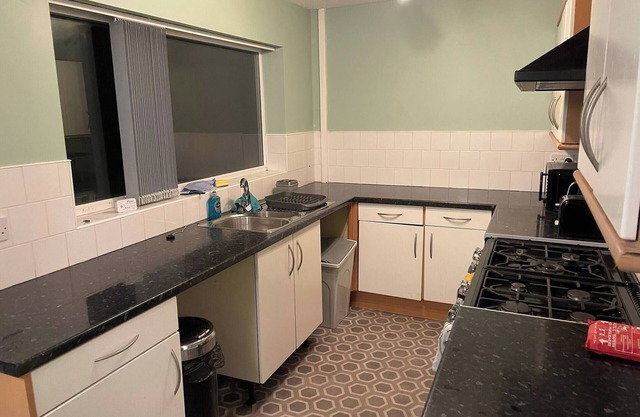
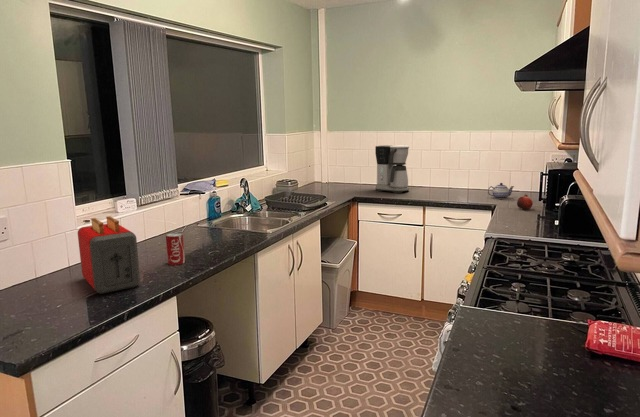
+ coffee maker (390, 168)
+ beverage can (175, 248)
+ teapot (500, 190)
+ fruit (524, 201)
+ toaster (108, 251)
